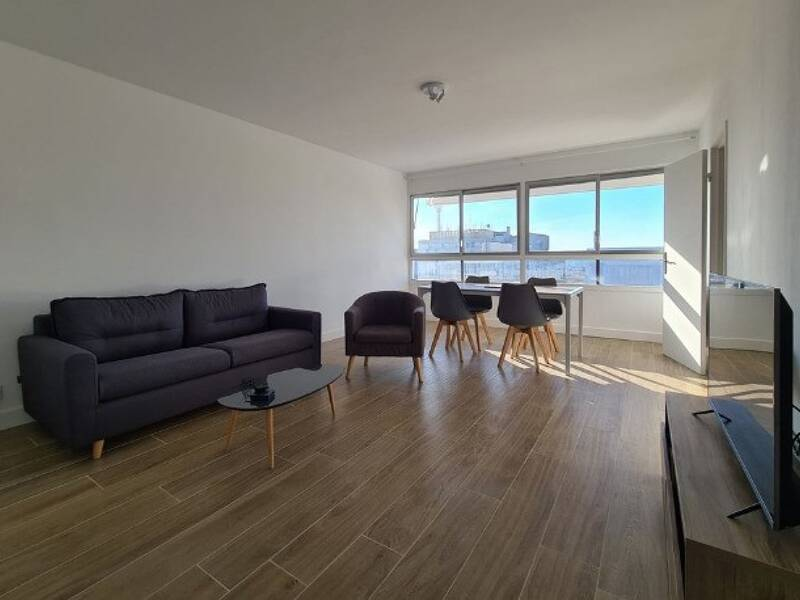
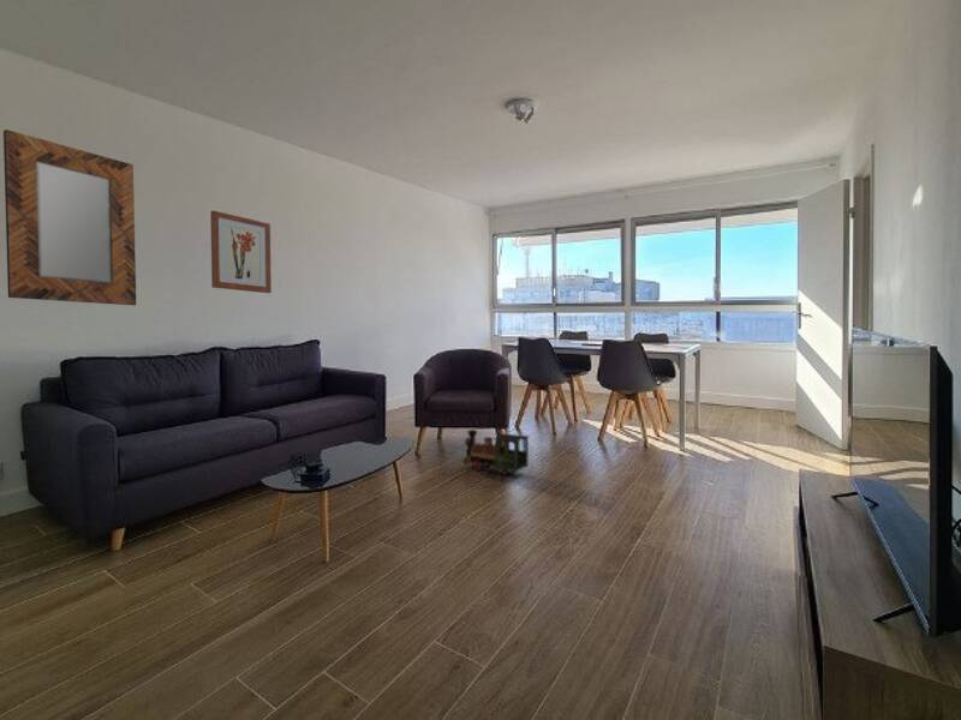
+ toy train (493, 451)
+ home mirror (76, 226)
+ wall art (241, 253)
